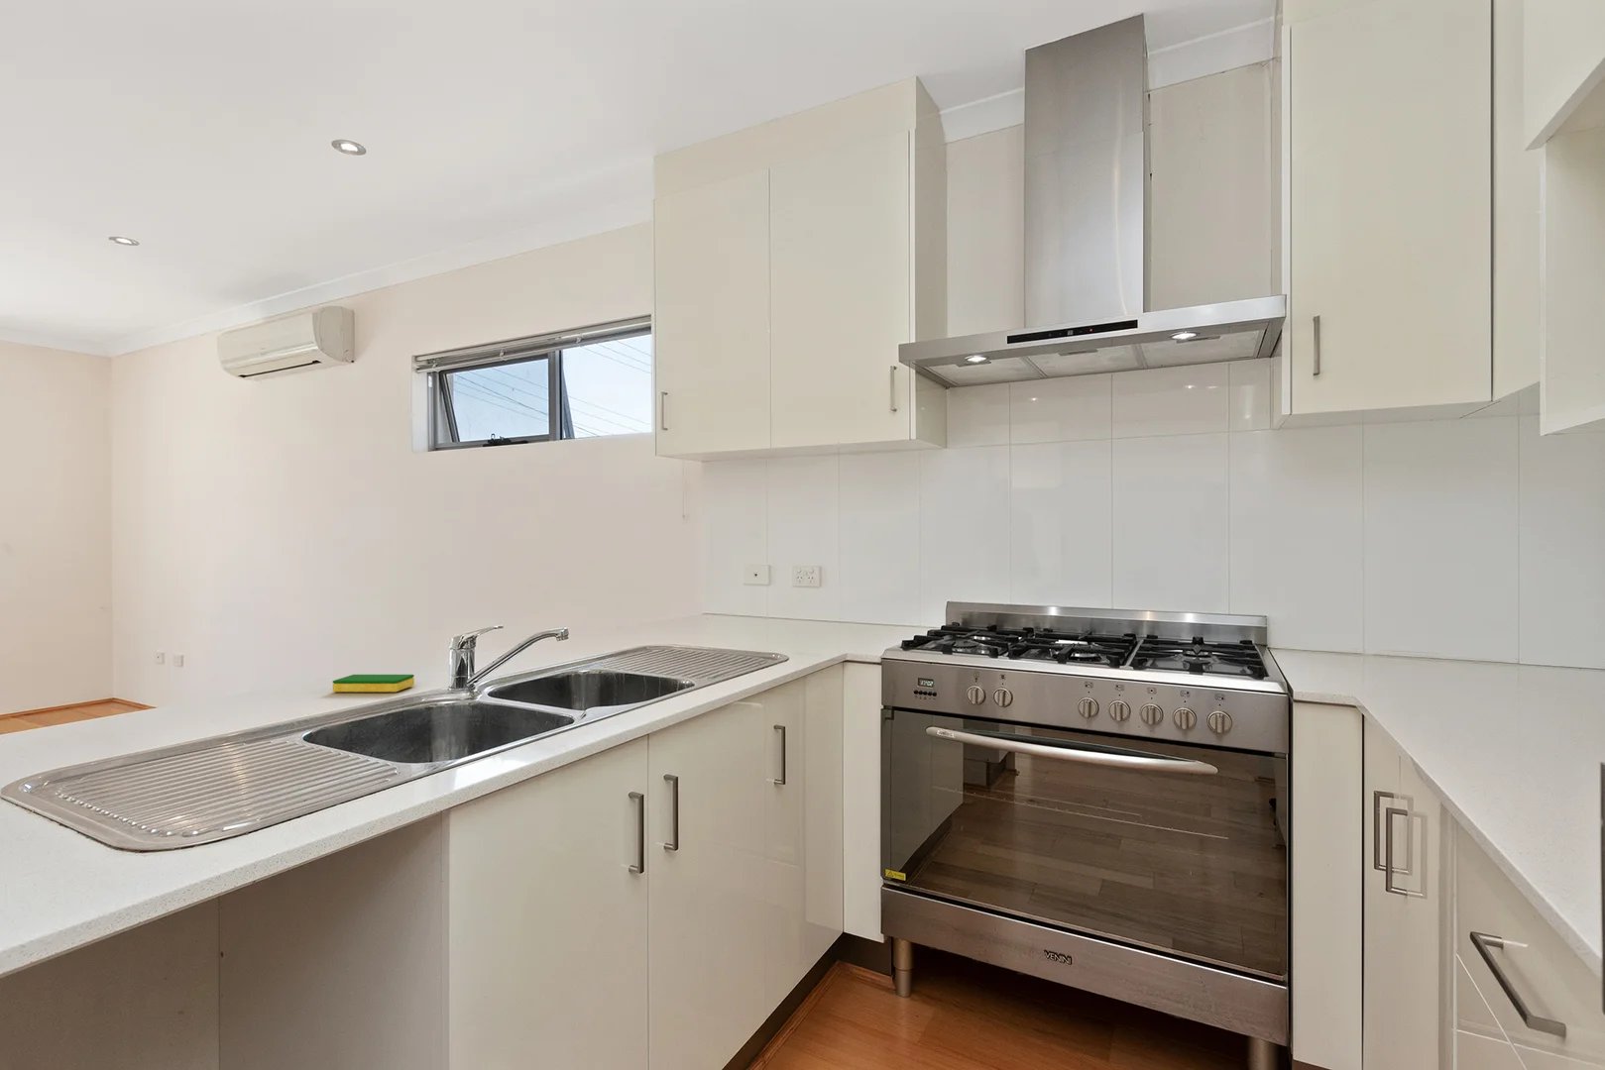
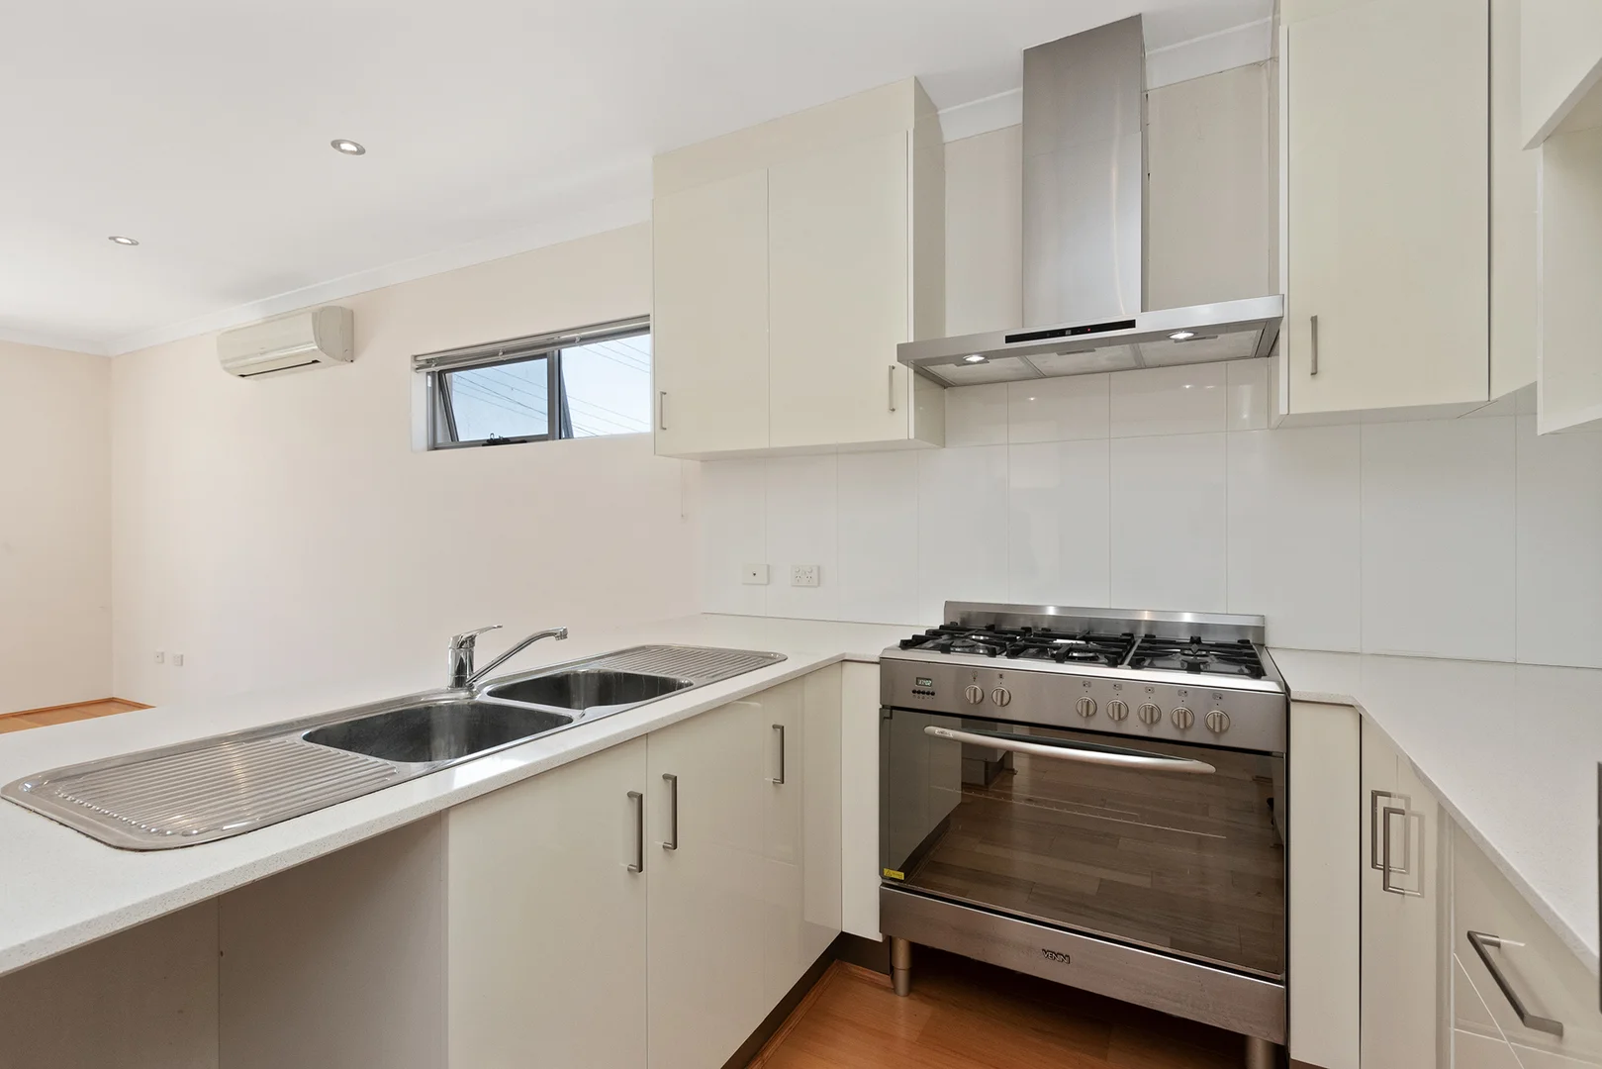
- dish sponge (374, 683)
